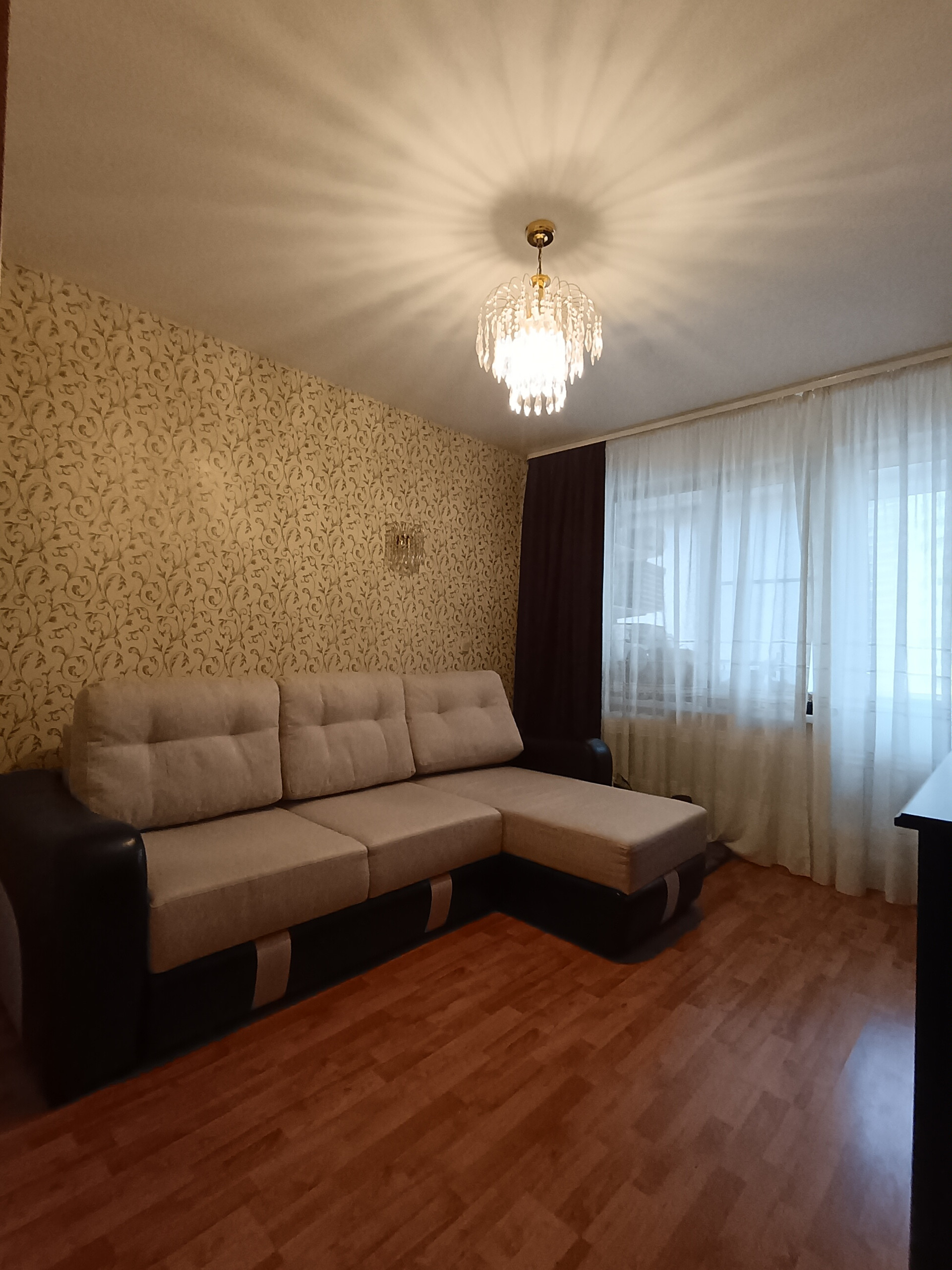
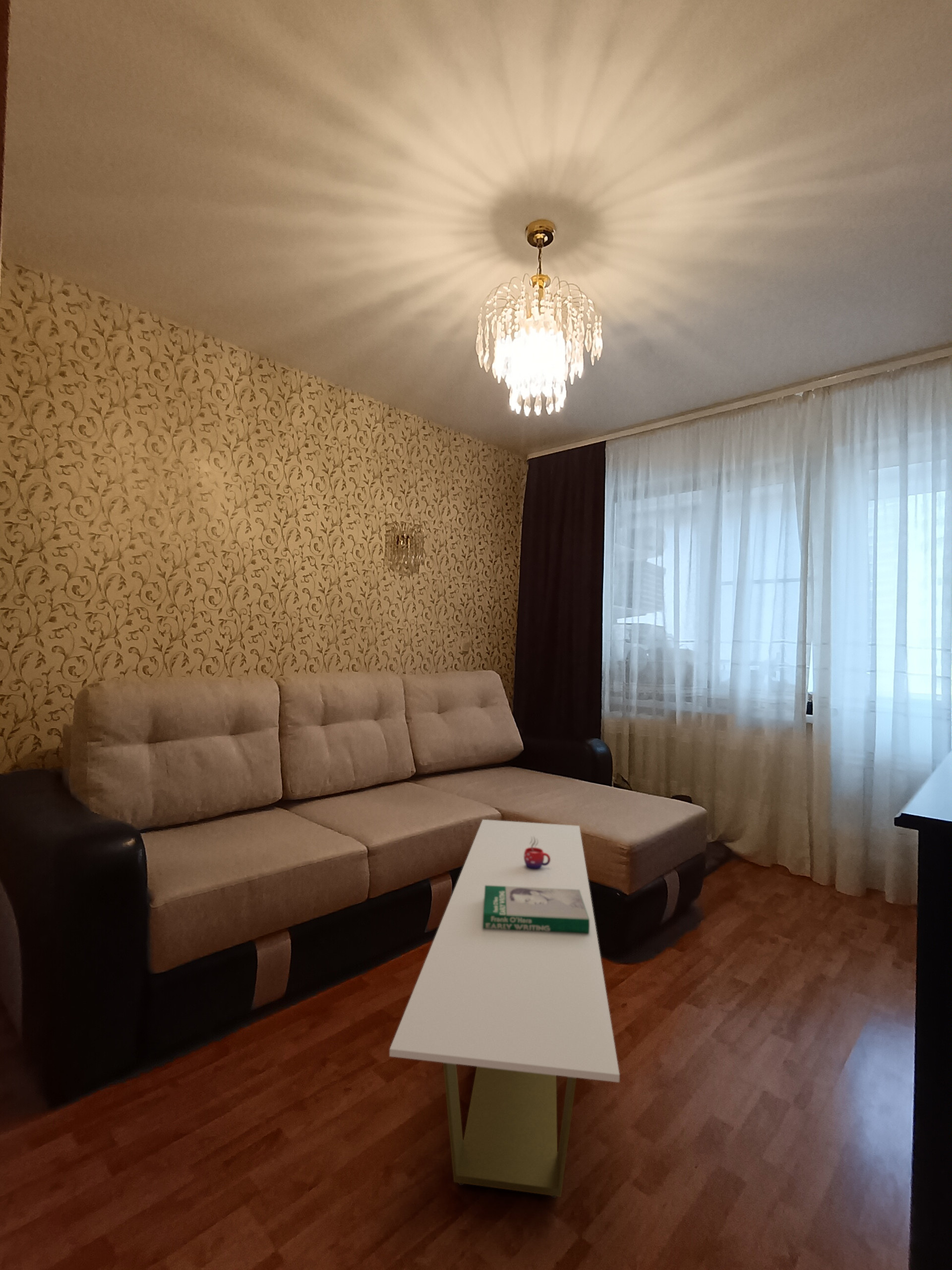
+ mug (537, 850)
+ book (534, 907)
+ coffee table (519, 981)
